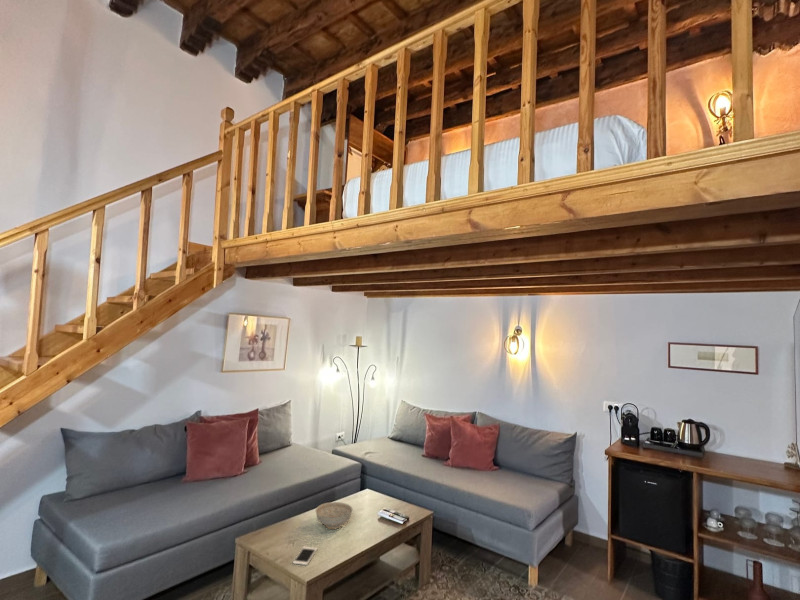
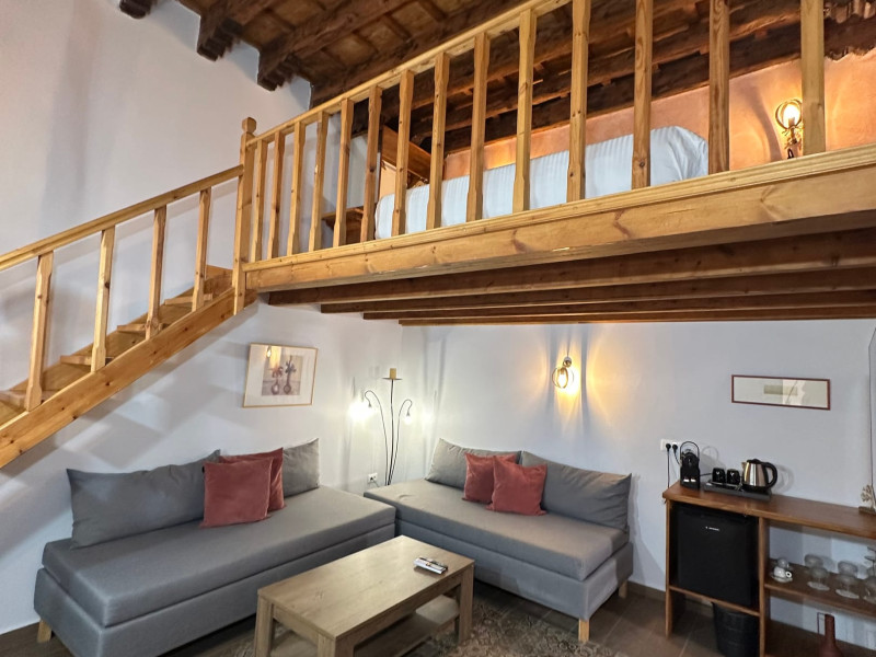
- cell phone (305, 555)
- decorative bowl (333, 517)
